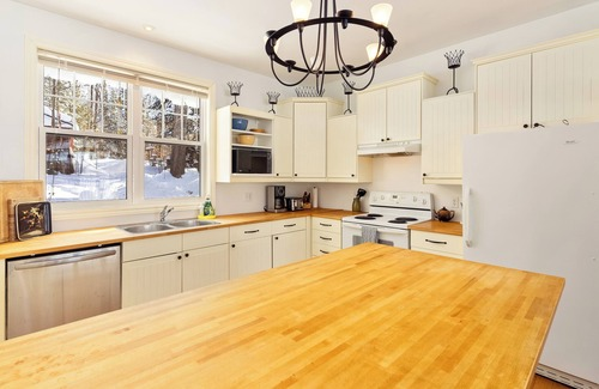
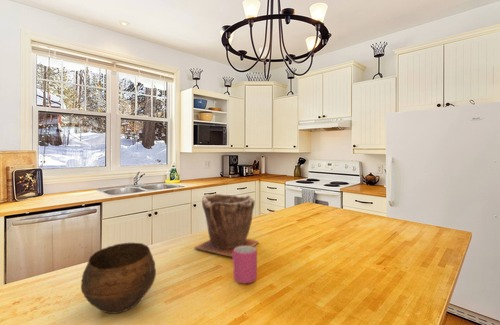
+ mug (242, 262)
+ bowl (120, 277)
+ plant pot (227, 220)
